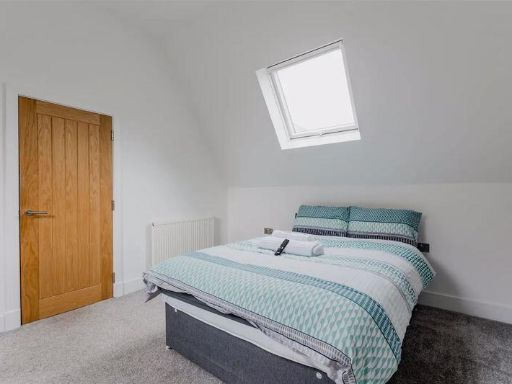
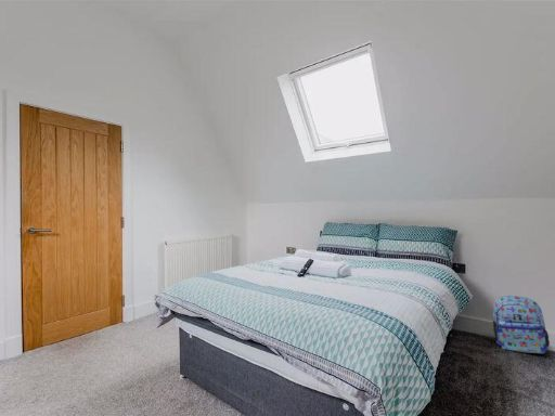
+ backpack (518, 322)
